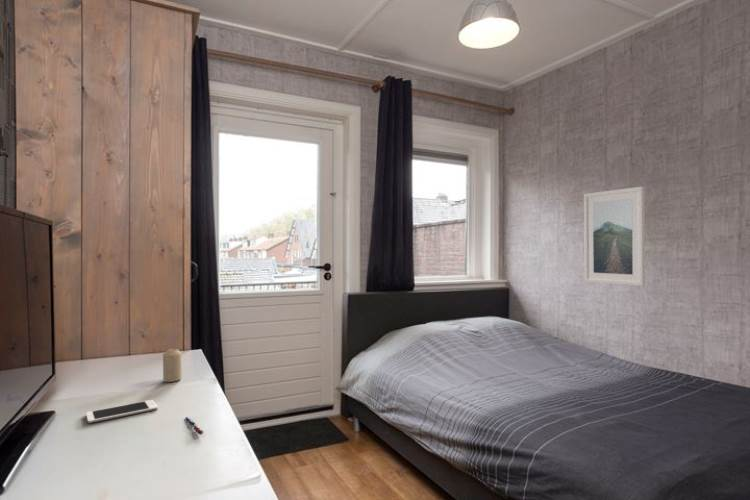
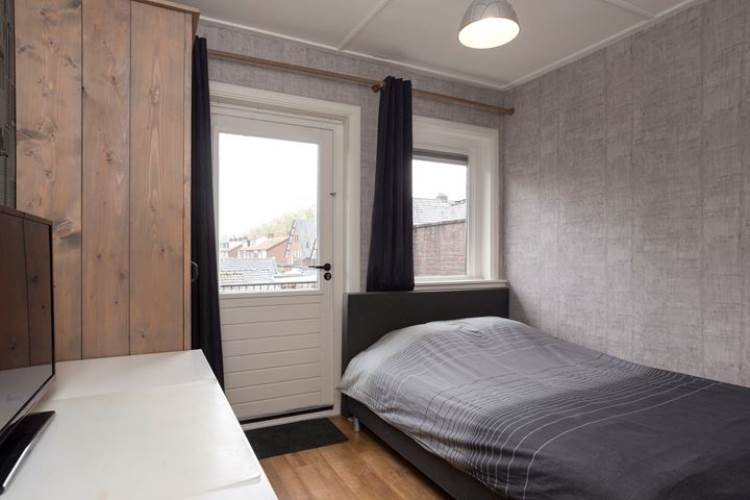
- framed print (612, 237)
- pen (193, 424)
- cell phone (122, 410)
- candle (172, 364)
